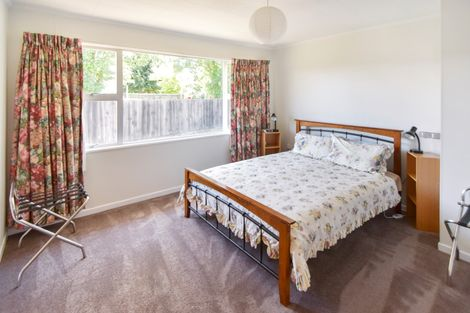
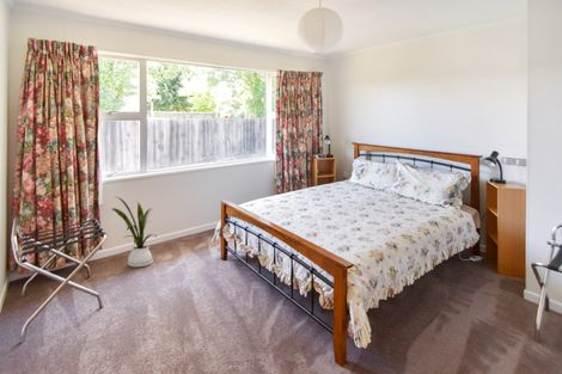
+ house plant (136, 229)
